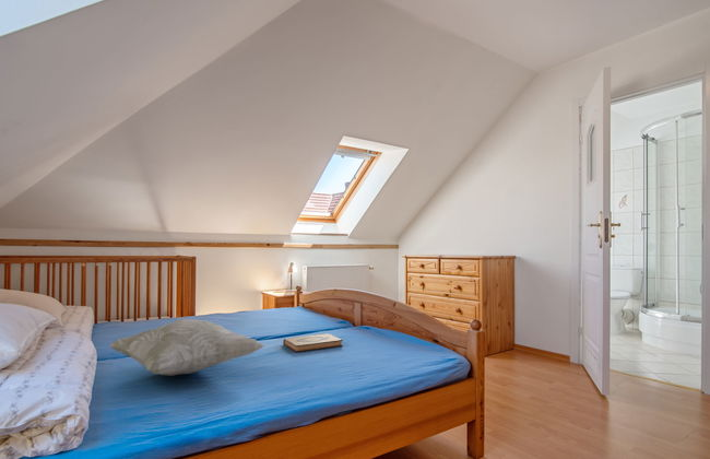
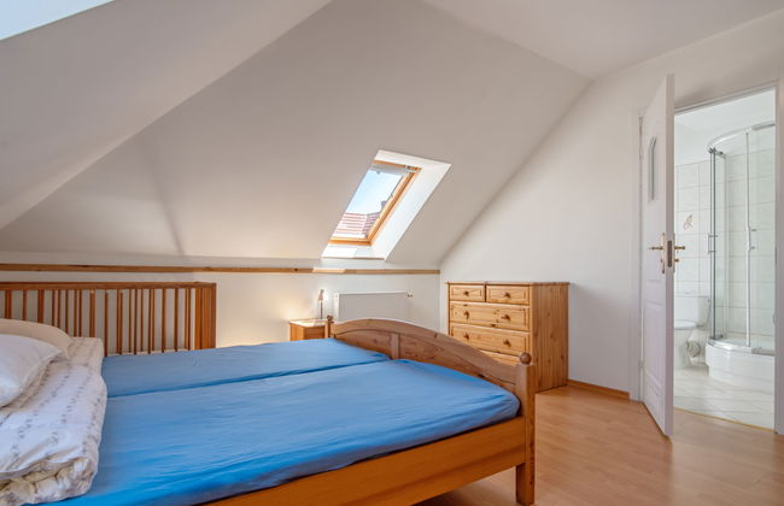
- hardback book (312, 341)
- decorative pillow (187, 345)
